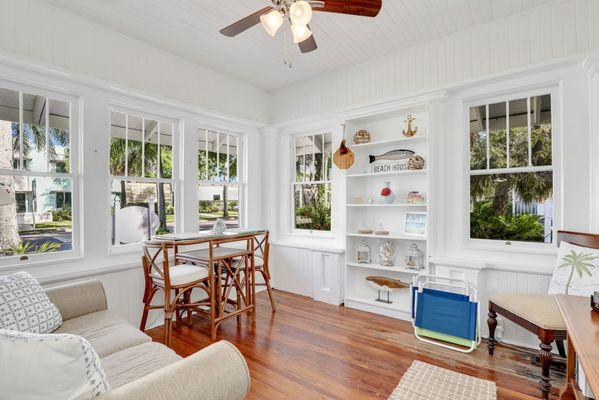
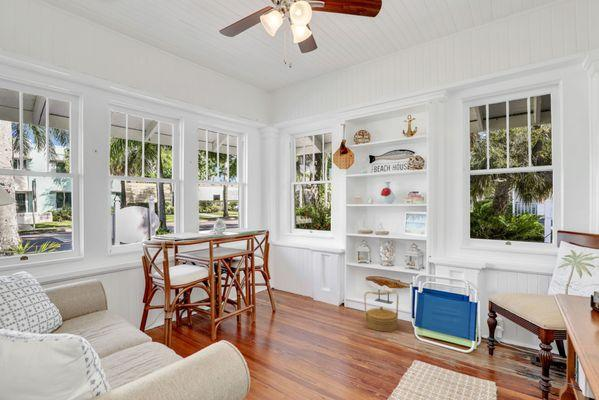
+ basket (381, 308)
